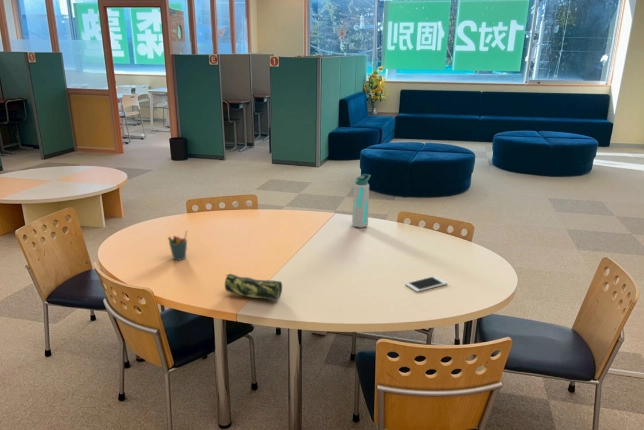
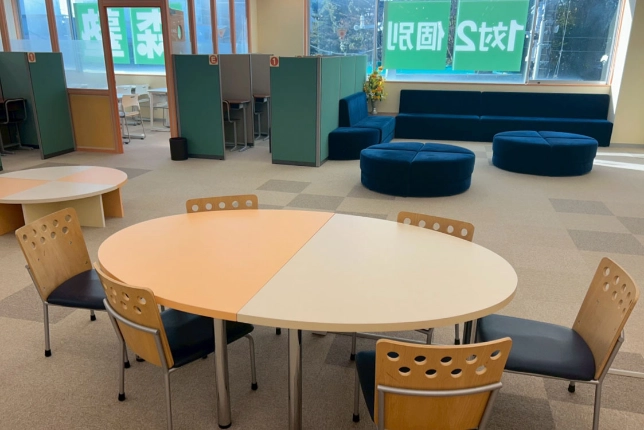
- pencil case (252, 286)
- pen holder (178, 245)
- water bottle (361, 200)
- cell phone (426, 283)
